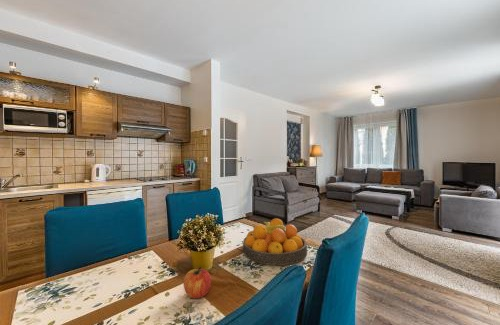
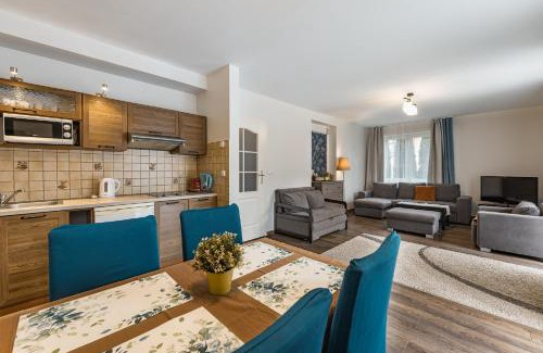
- apple (197, 281)
- fruit bowl (274, 236)
